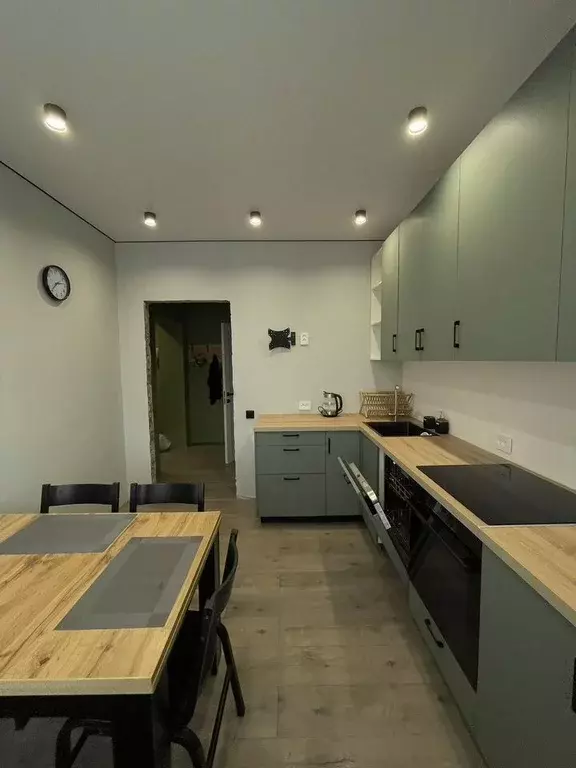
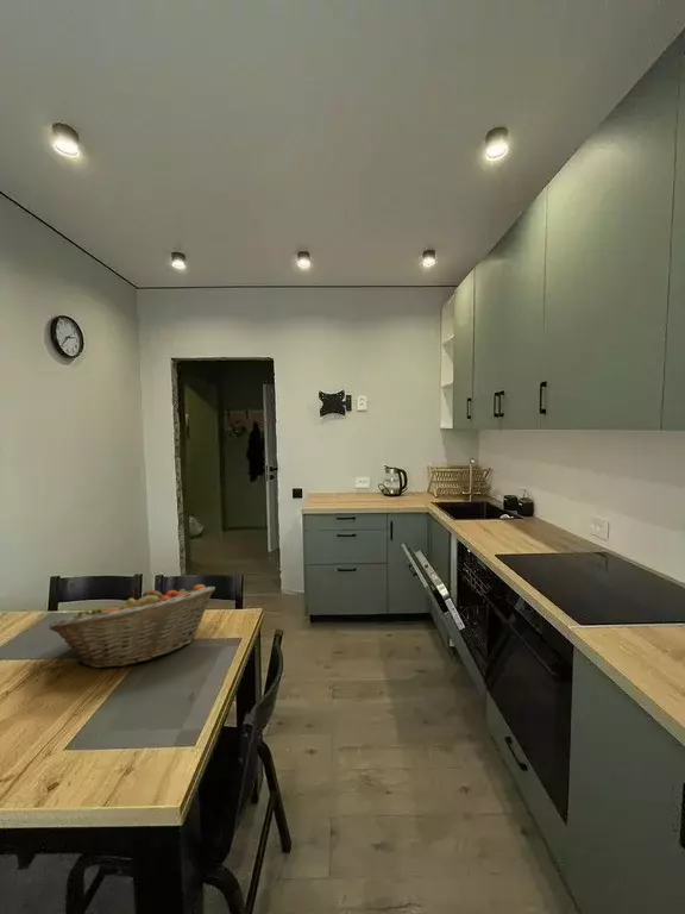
+ fruit basket (139, 616)
